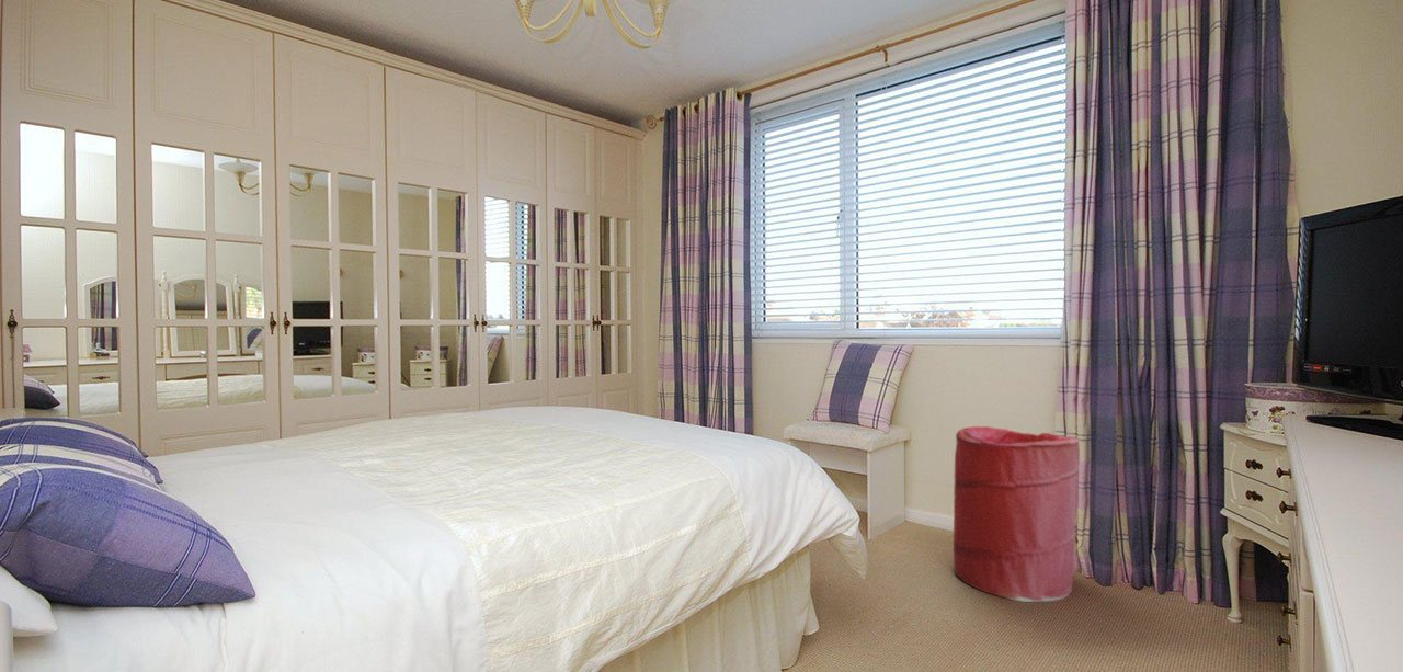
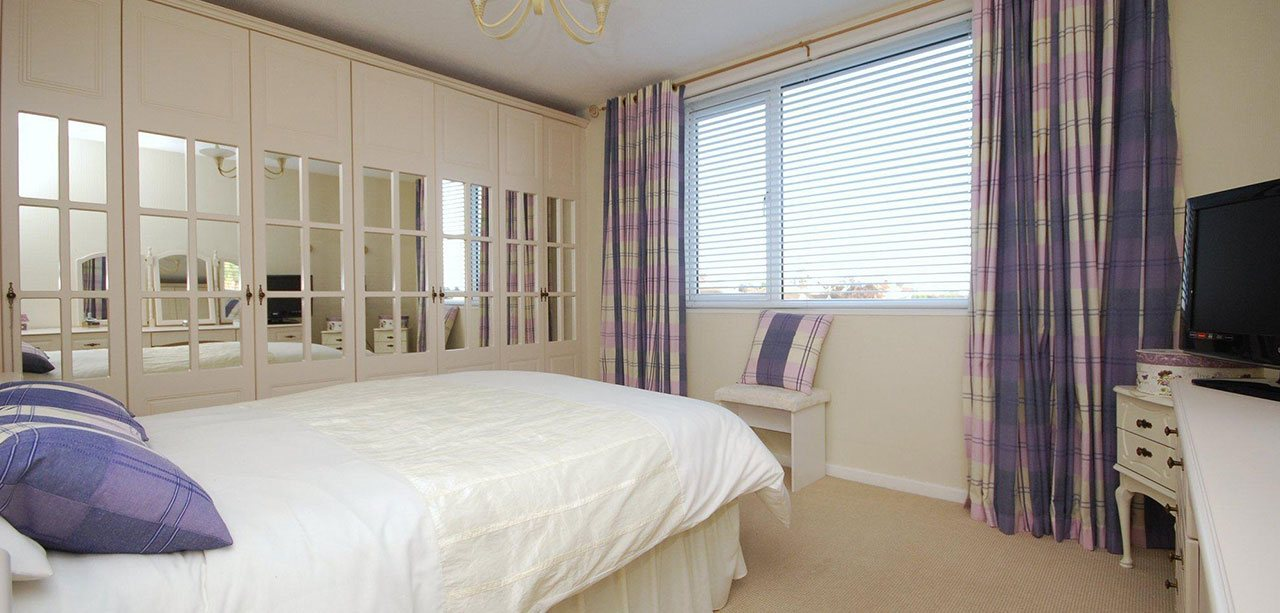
- laundry hamper (1014, 503)
